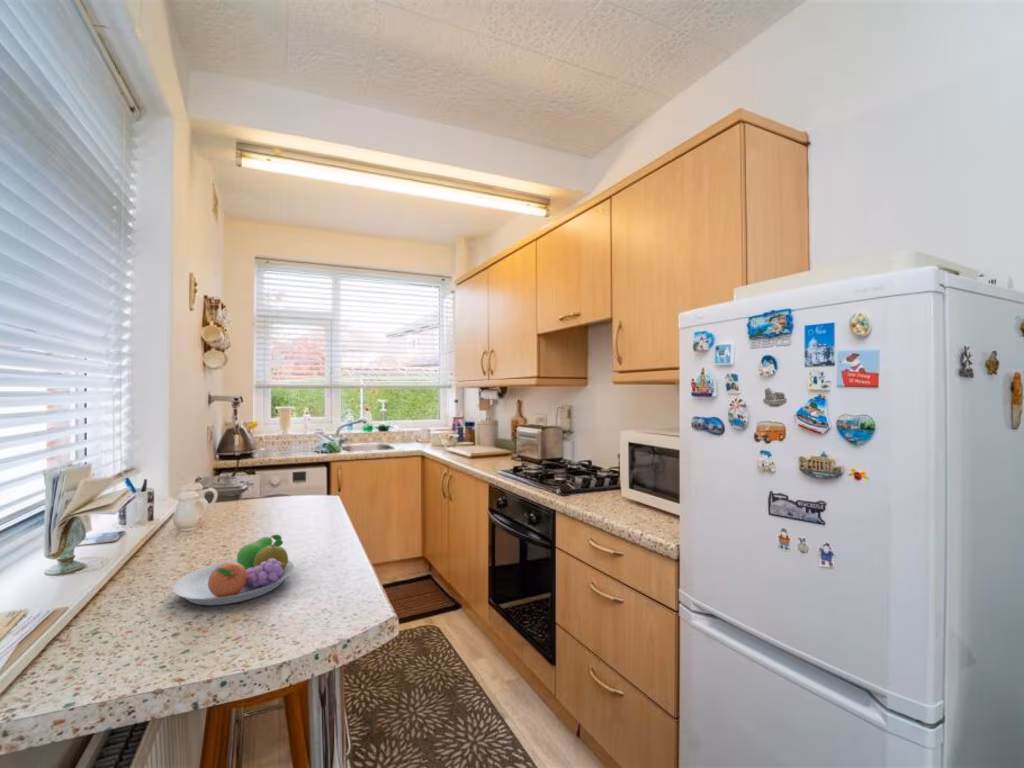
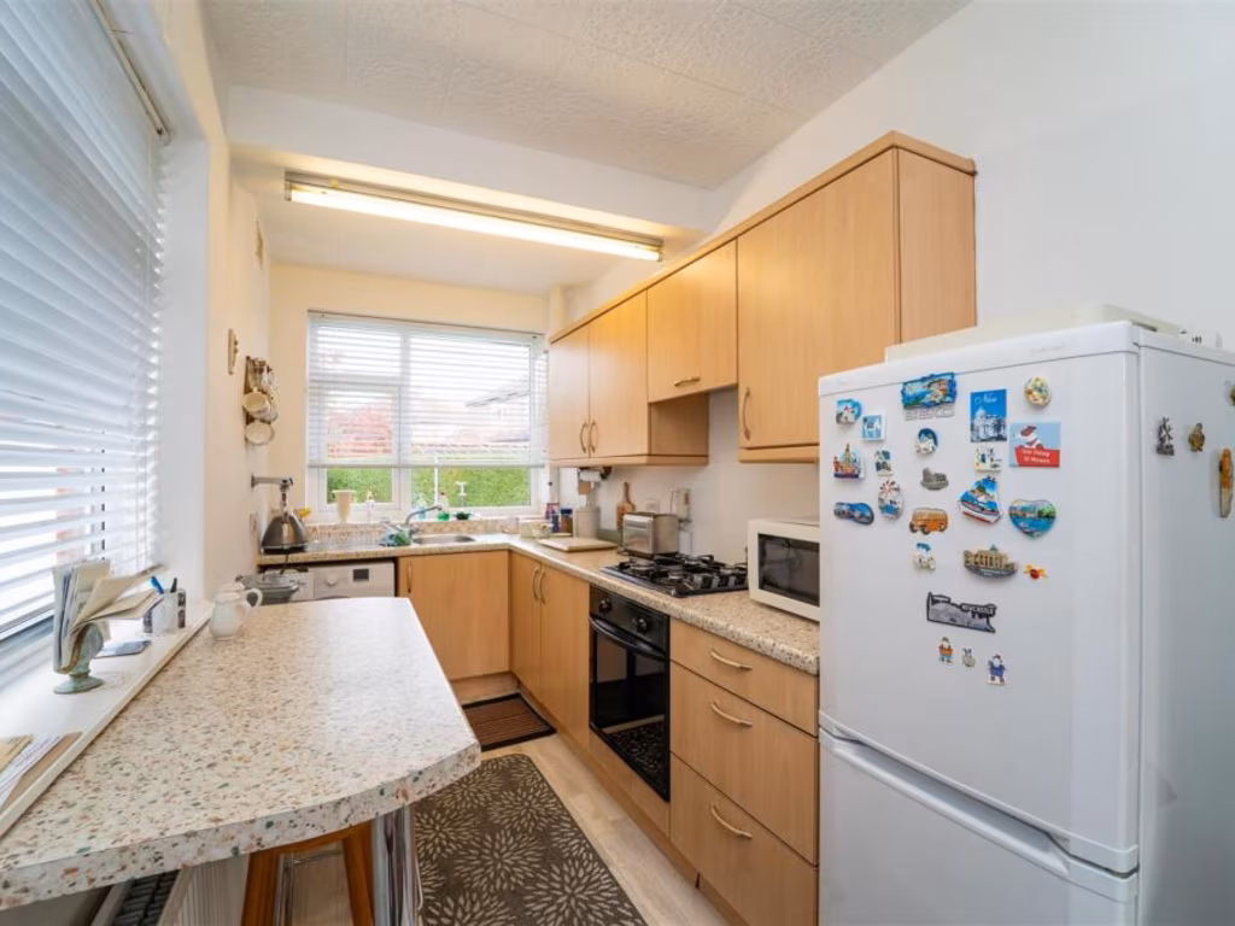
- fruit bowl (241, 563)
